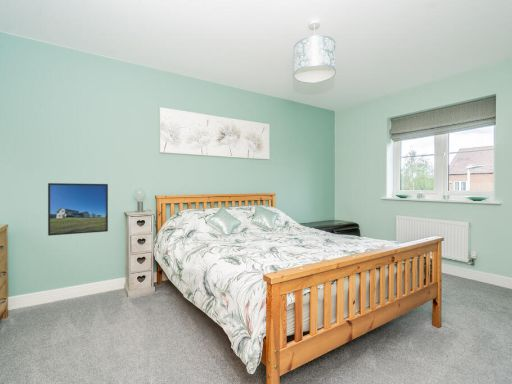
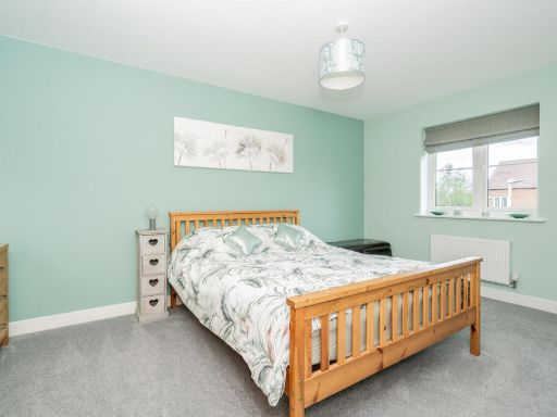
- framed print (79, 208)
